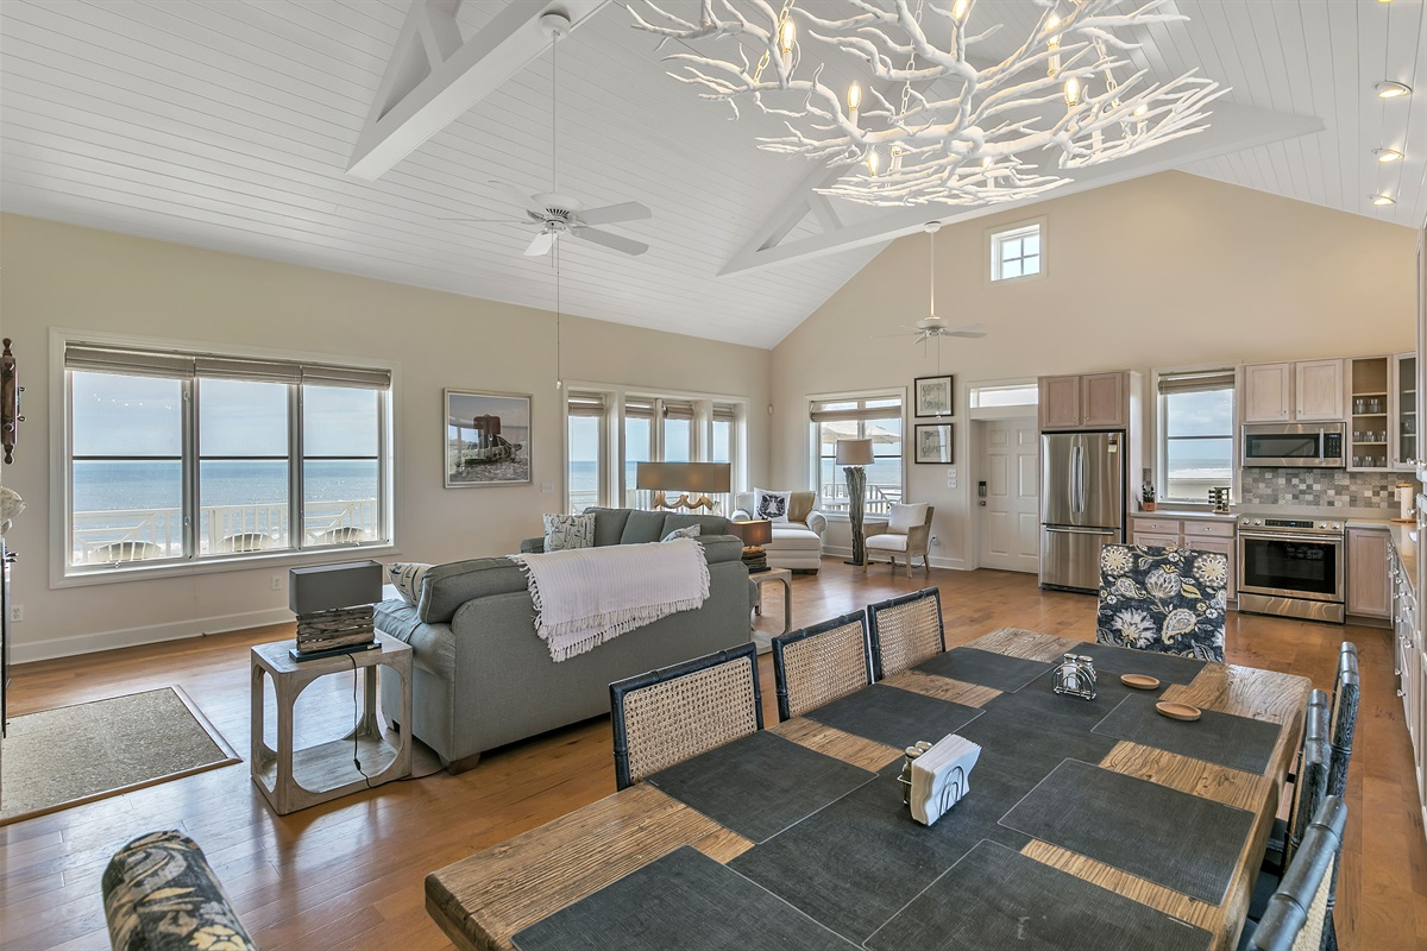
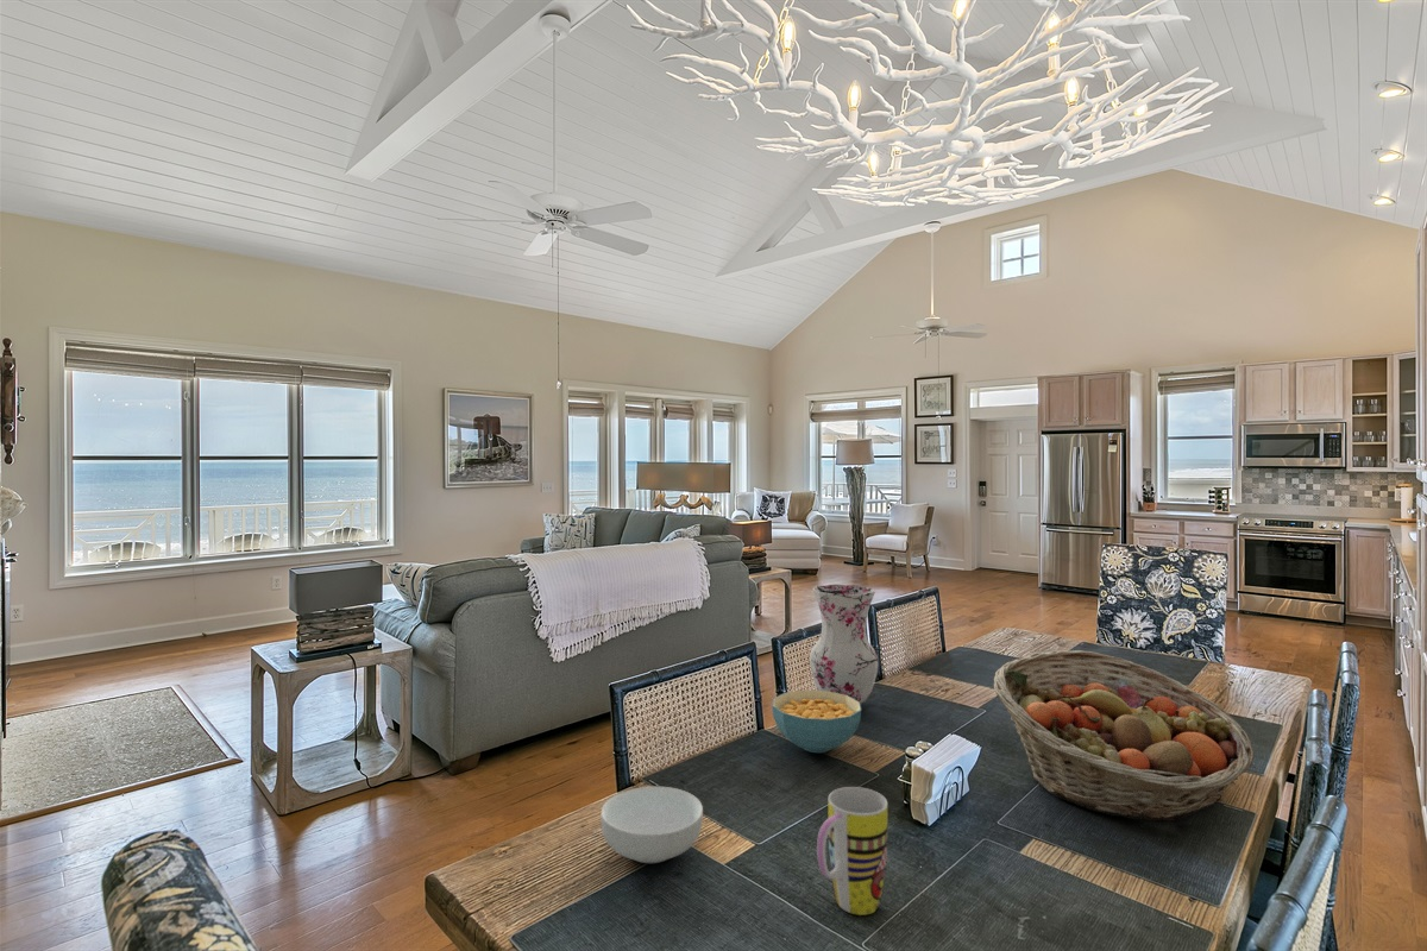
+ cereal bowl (652, 829)
+ mug (848, 856)
+ cereal bowl (816, 725)
+ fruit basket (1115, 726)
+ vase (843, 647)
